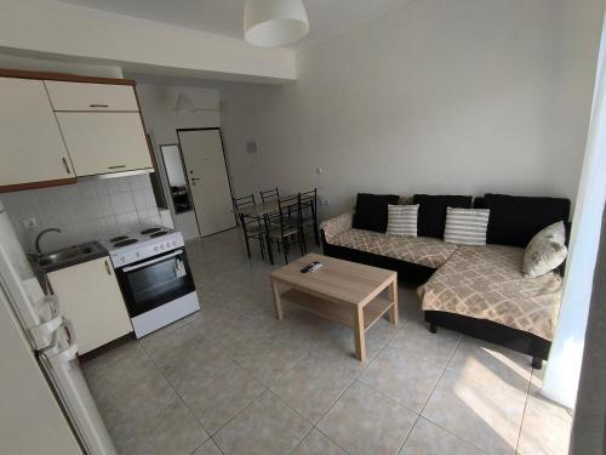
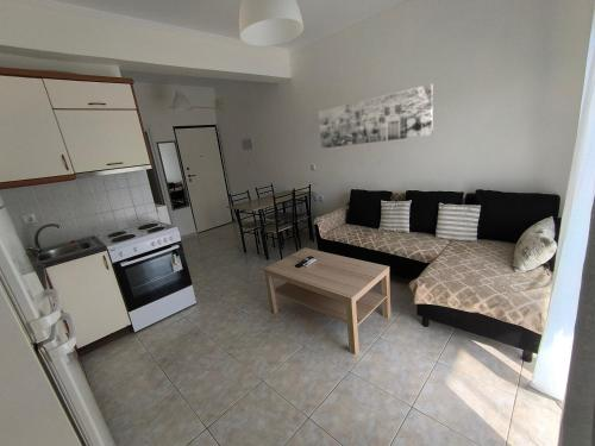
+ wall art (368, 121)
